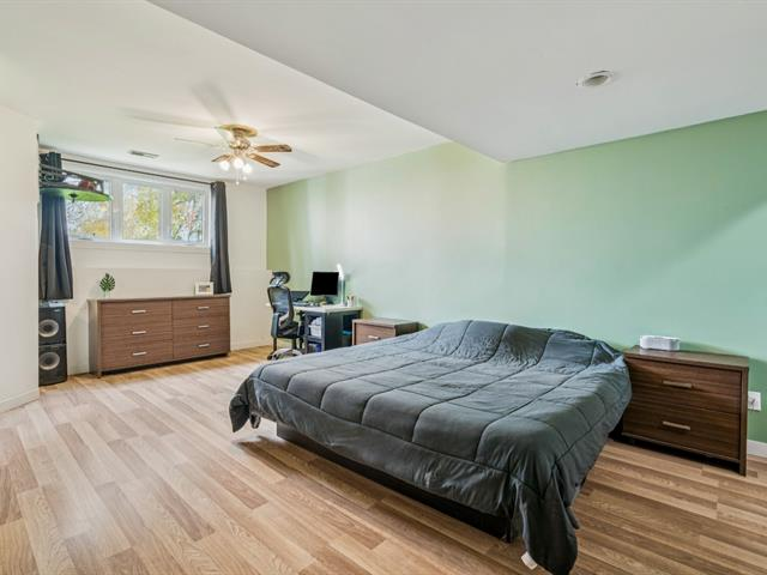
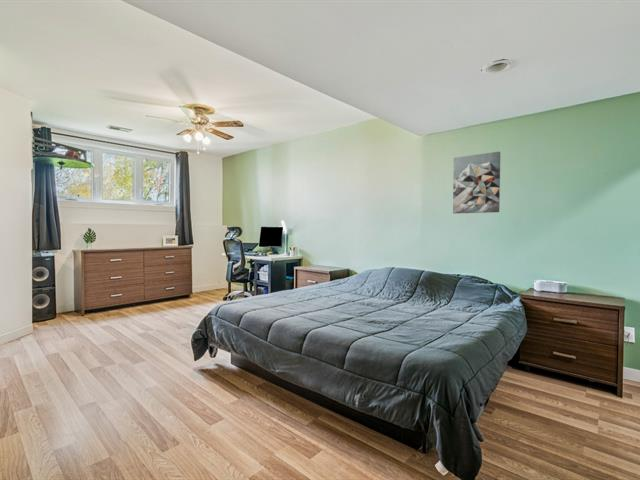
+ wall art (475, 184)
